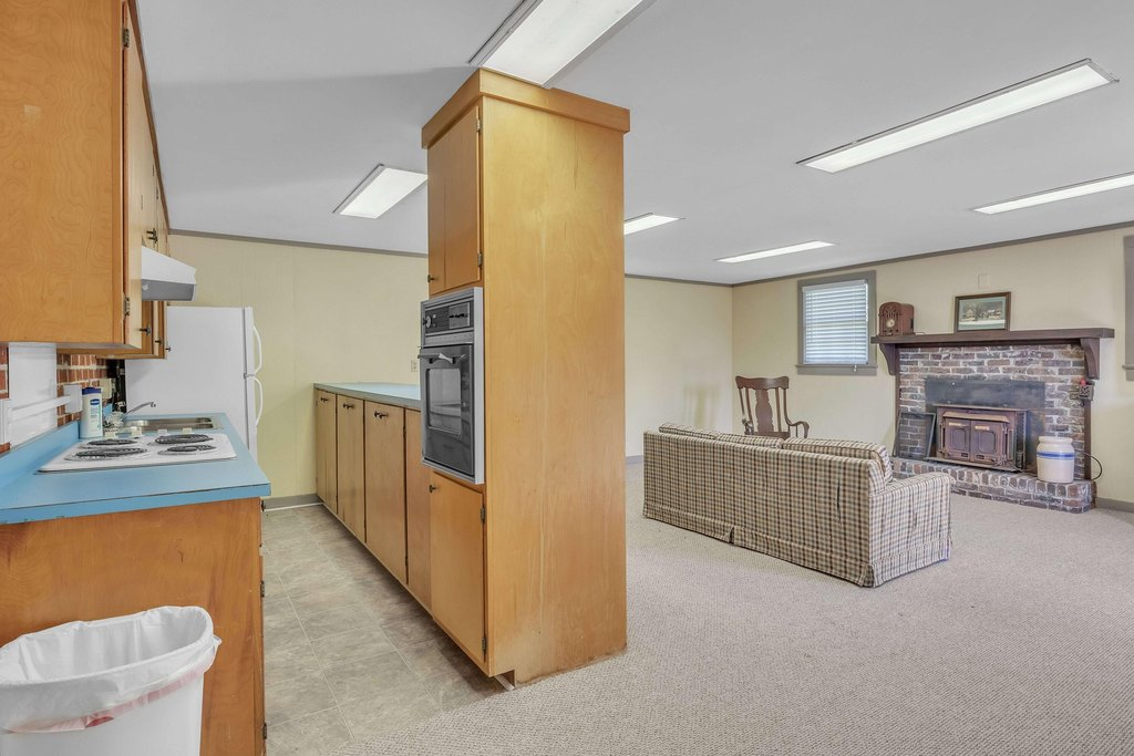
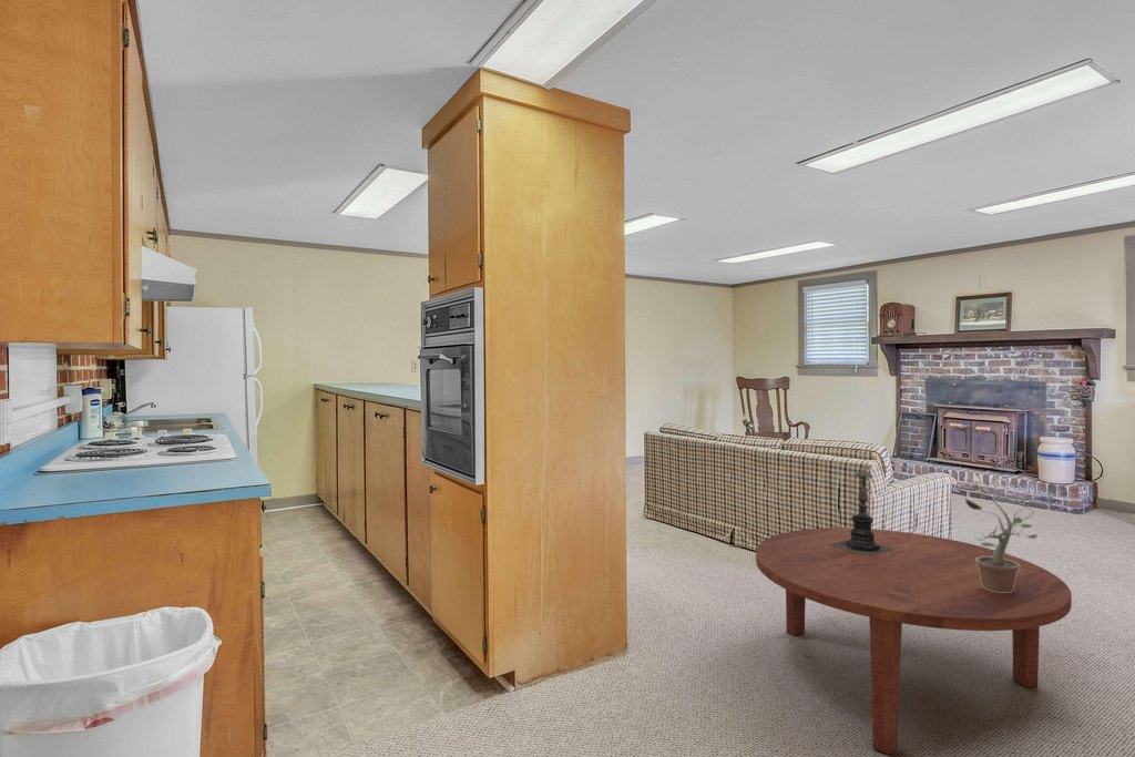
+ potted plant (1004, 534)
+ coffee table (896, 622)
+ candle holder (862, 503)
